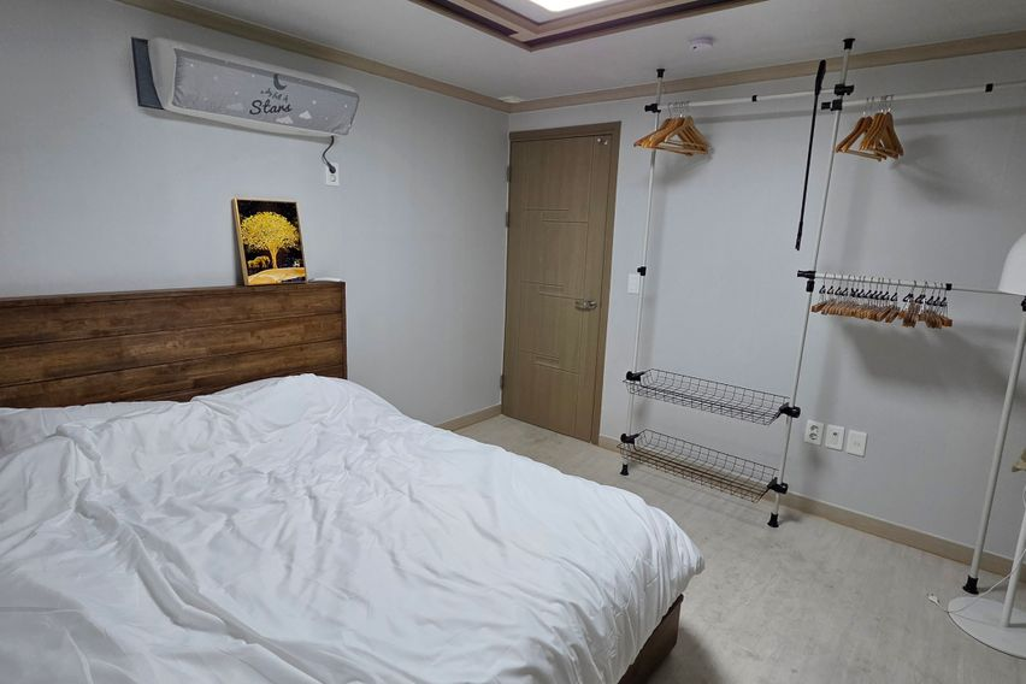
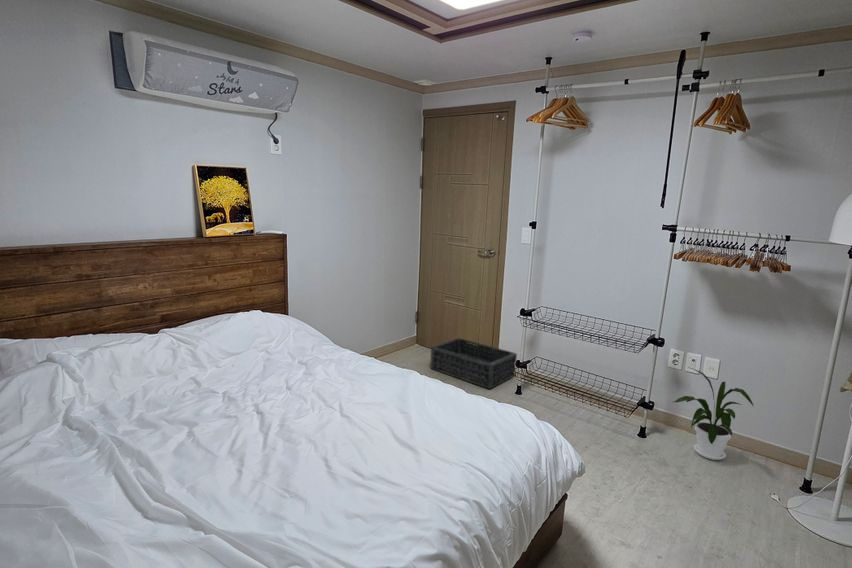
+ house plant (711, 414)
+ basket (472, 361)
